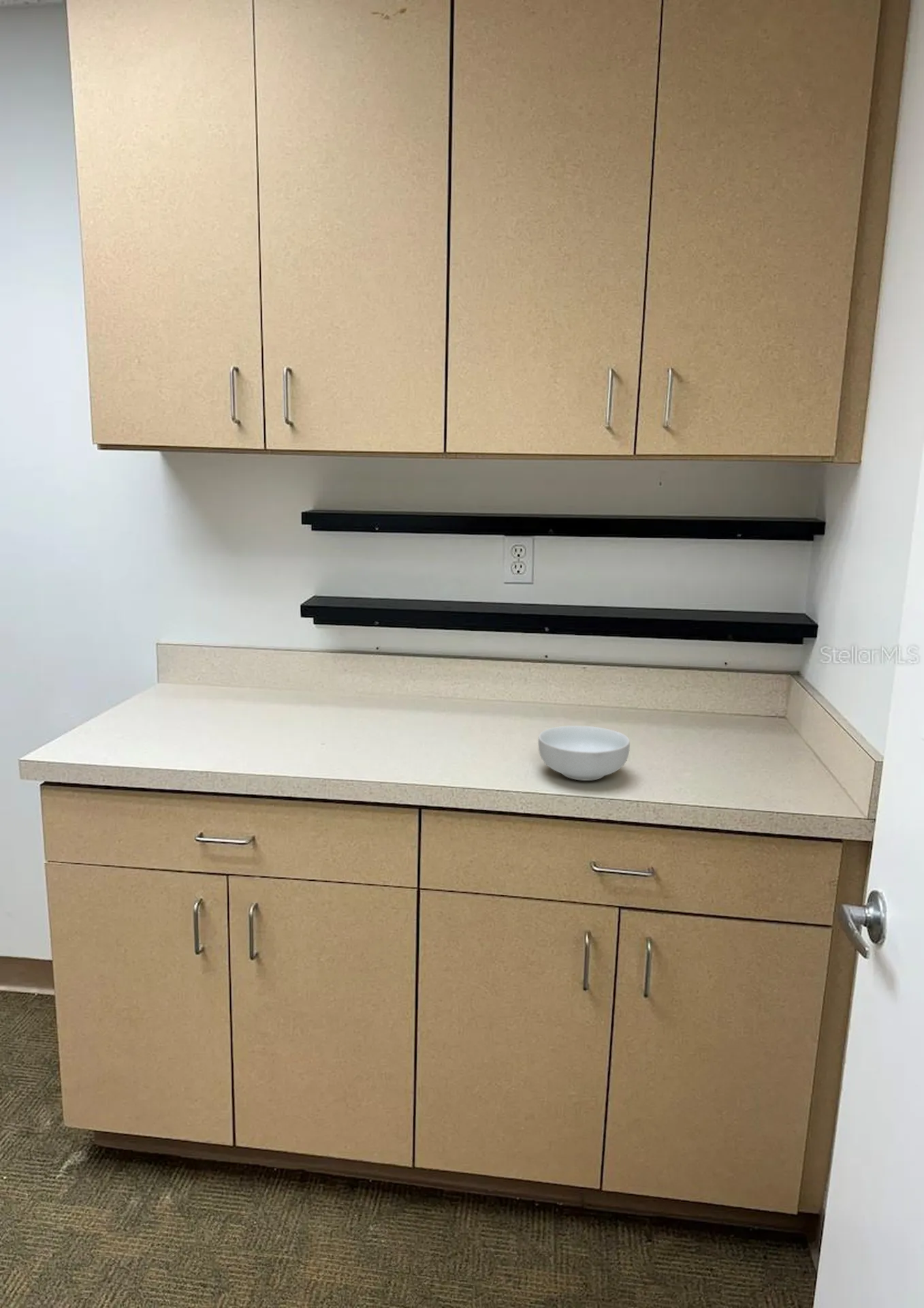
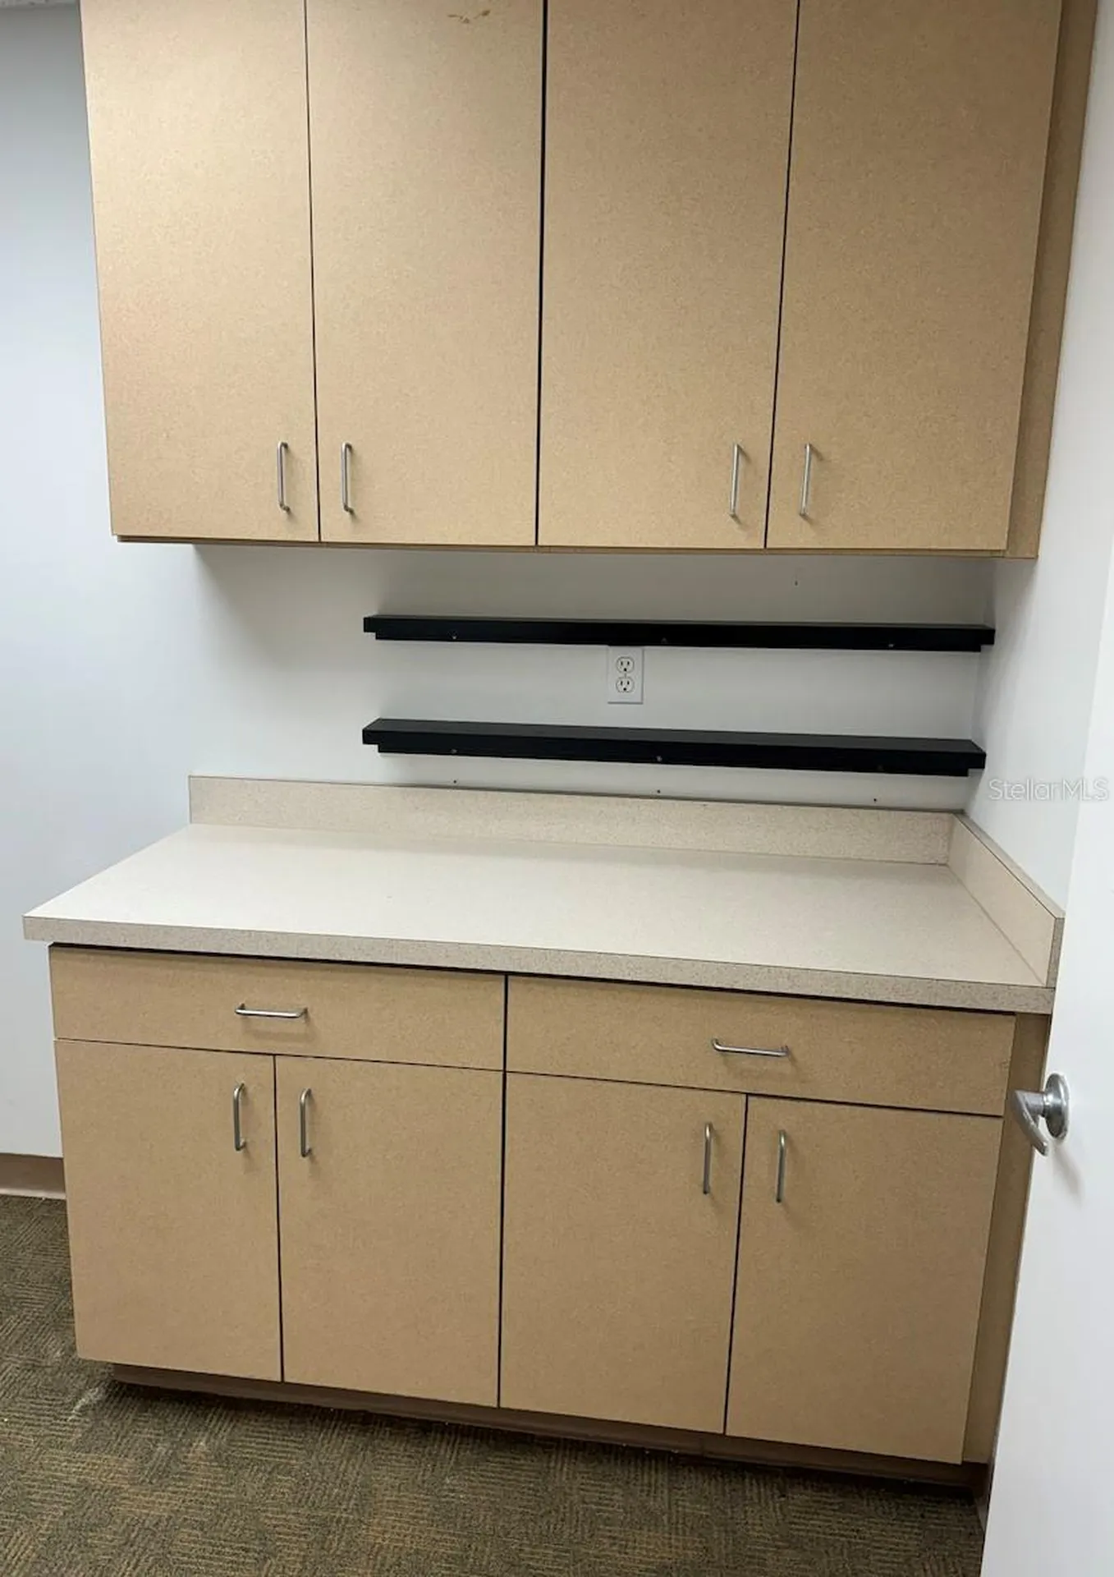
- cereal bowl (583, 756)
